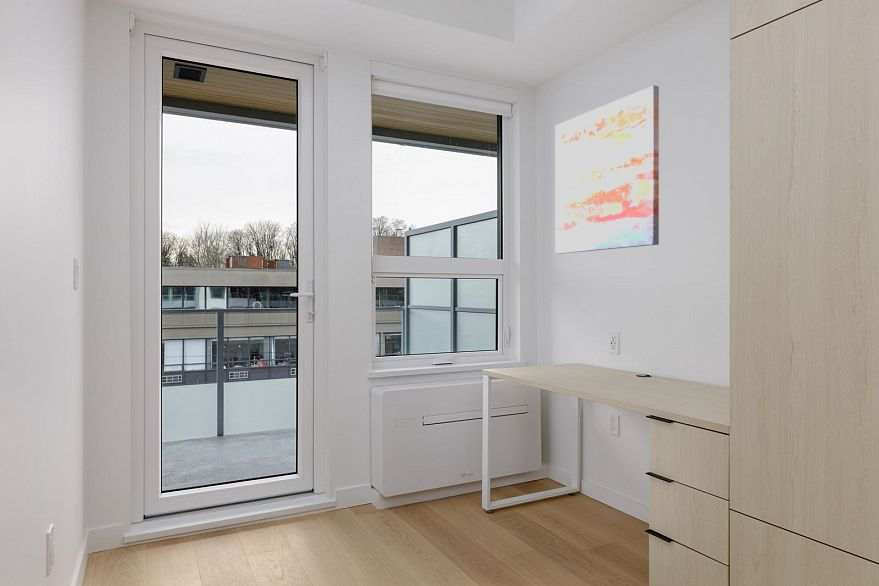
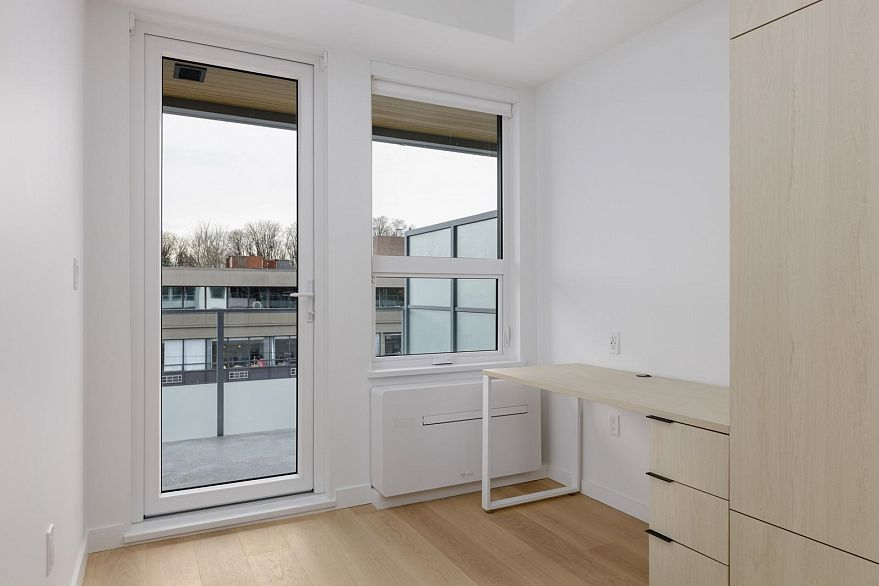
- wall art (601, 178)
